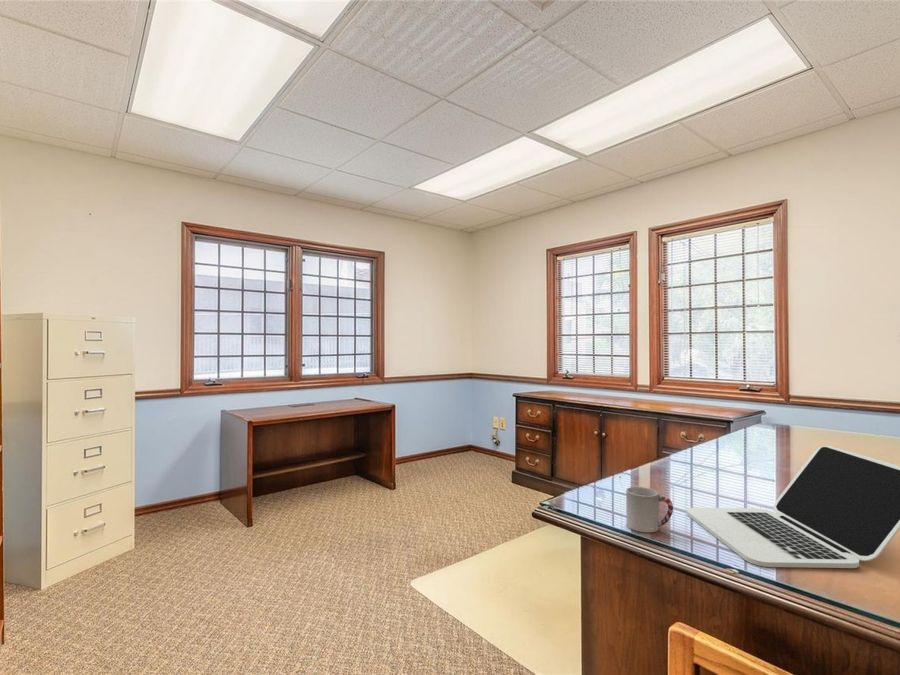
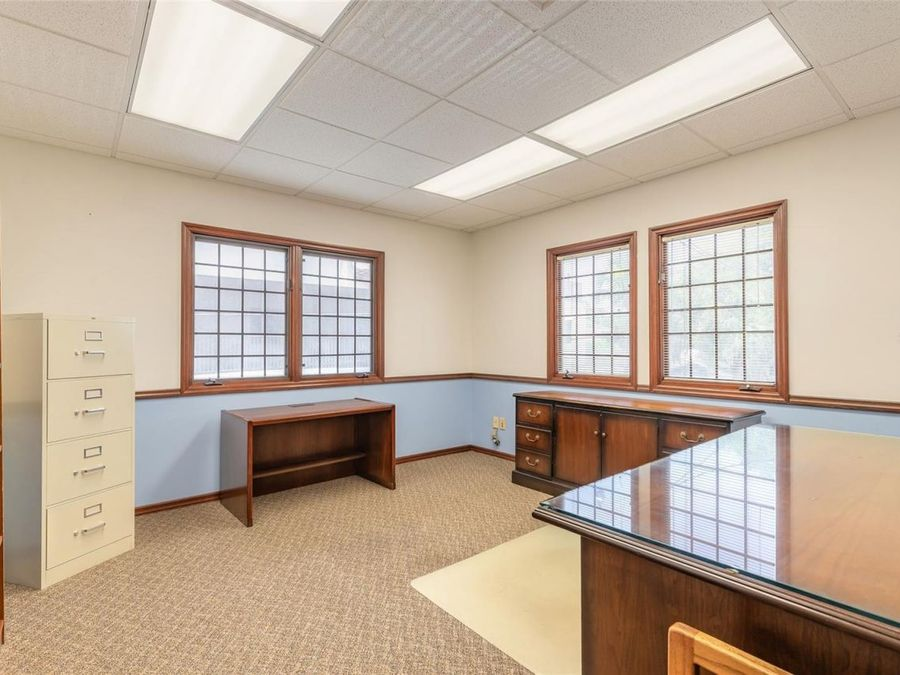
- cup (649, 510)
- laptop (792, 496)
